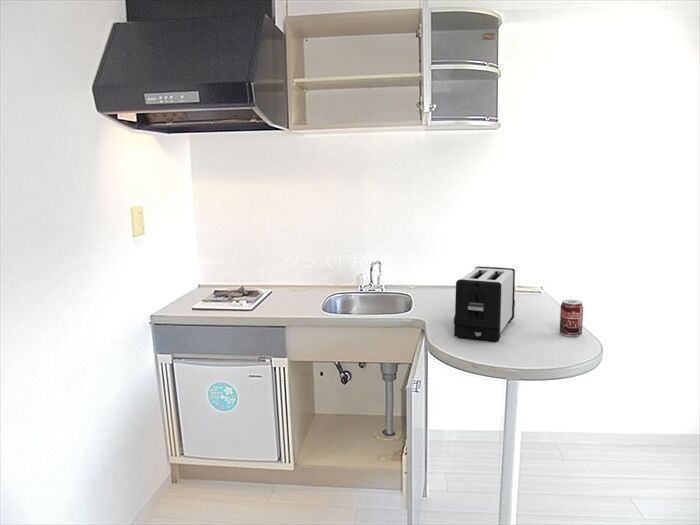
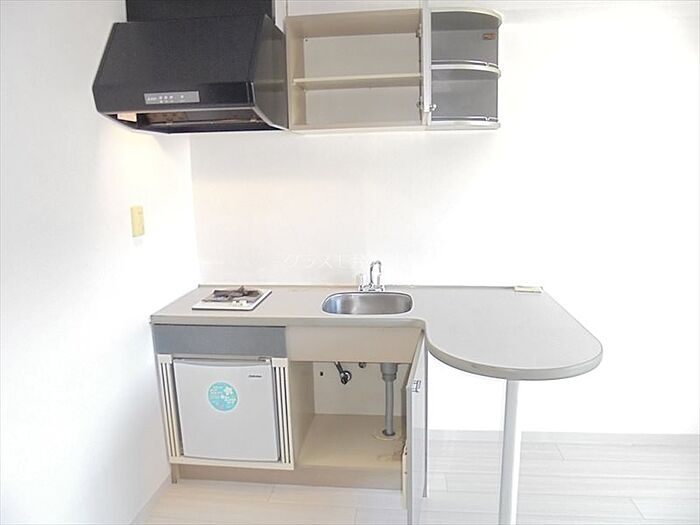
- toaster (486, 301)
- beverage can (571, 317)
